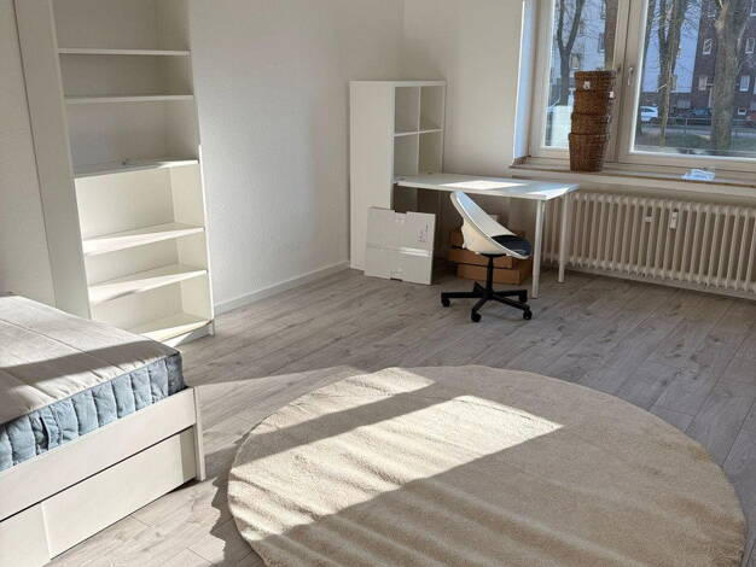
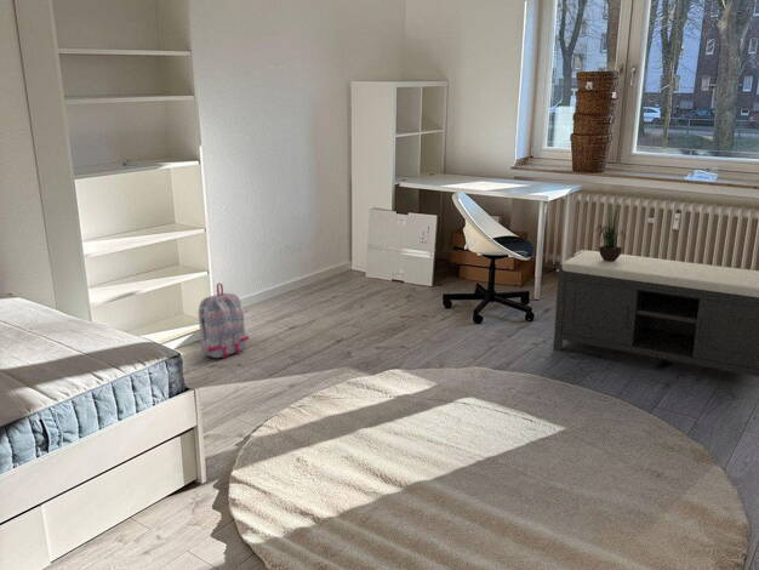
+ potted plant (609, 228)
+ backpack (222, 319)
+ bench (672, 314)
